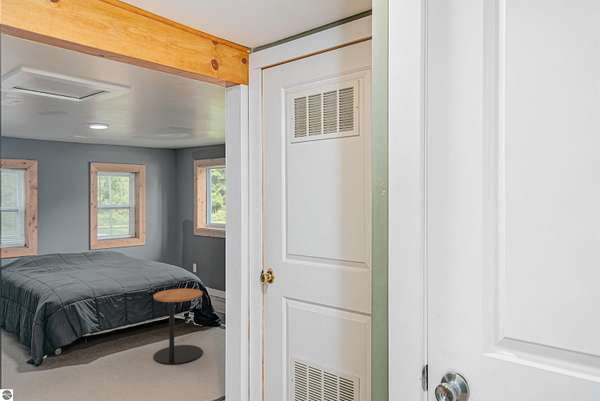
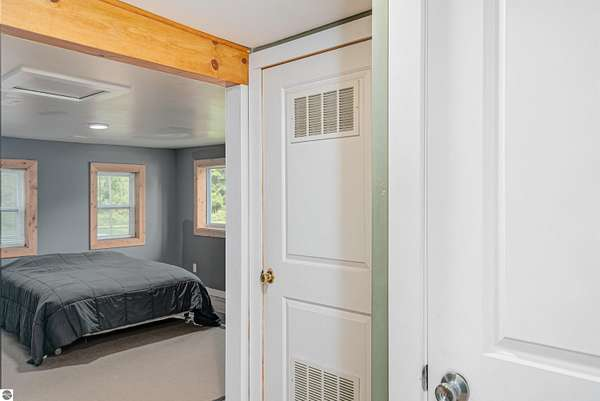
- side table (173, 324)
